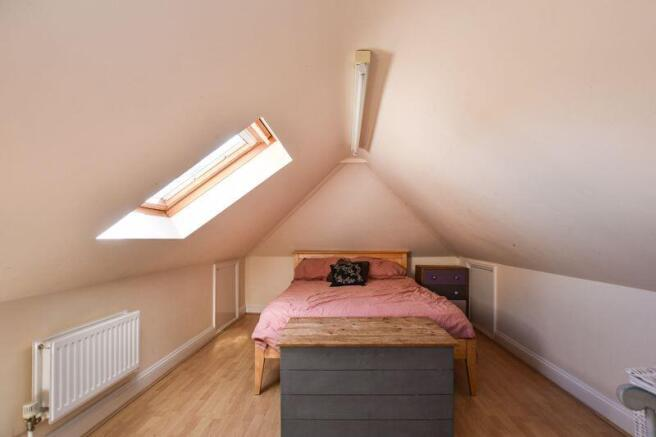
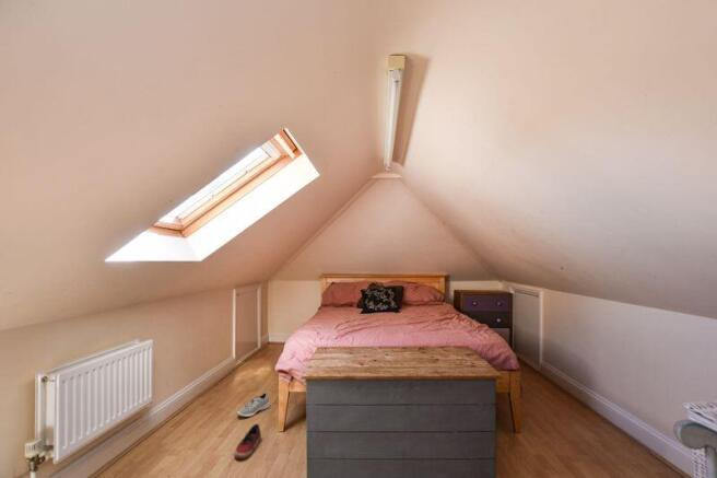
+ shoe (247, 439)
+ sneaker (252, 404)
